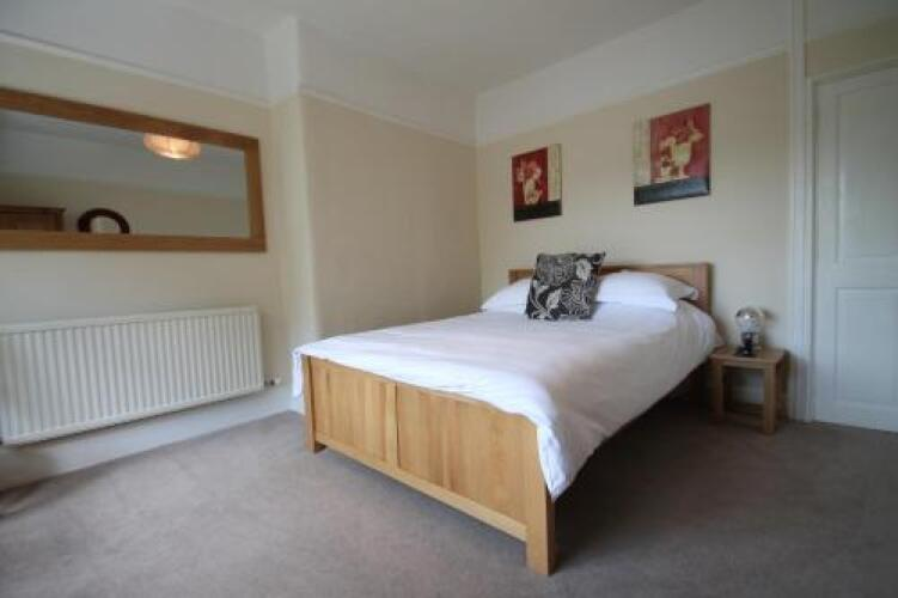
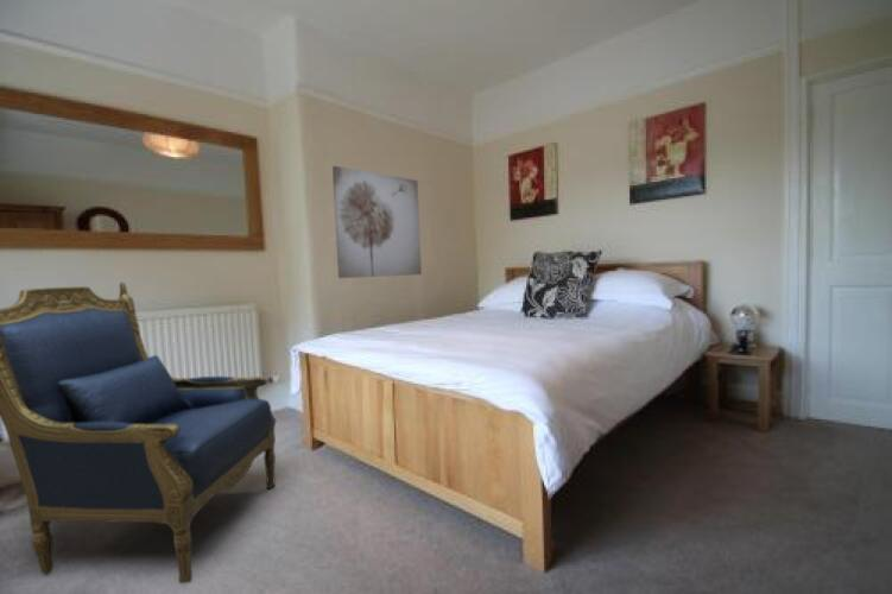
+ armchair (152, 405)
+ wall art (380, 225)
